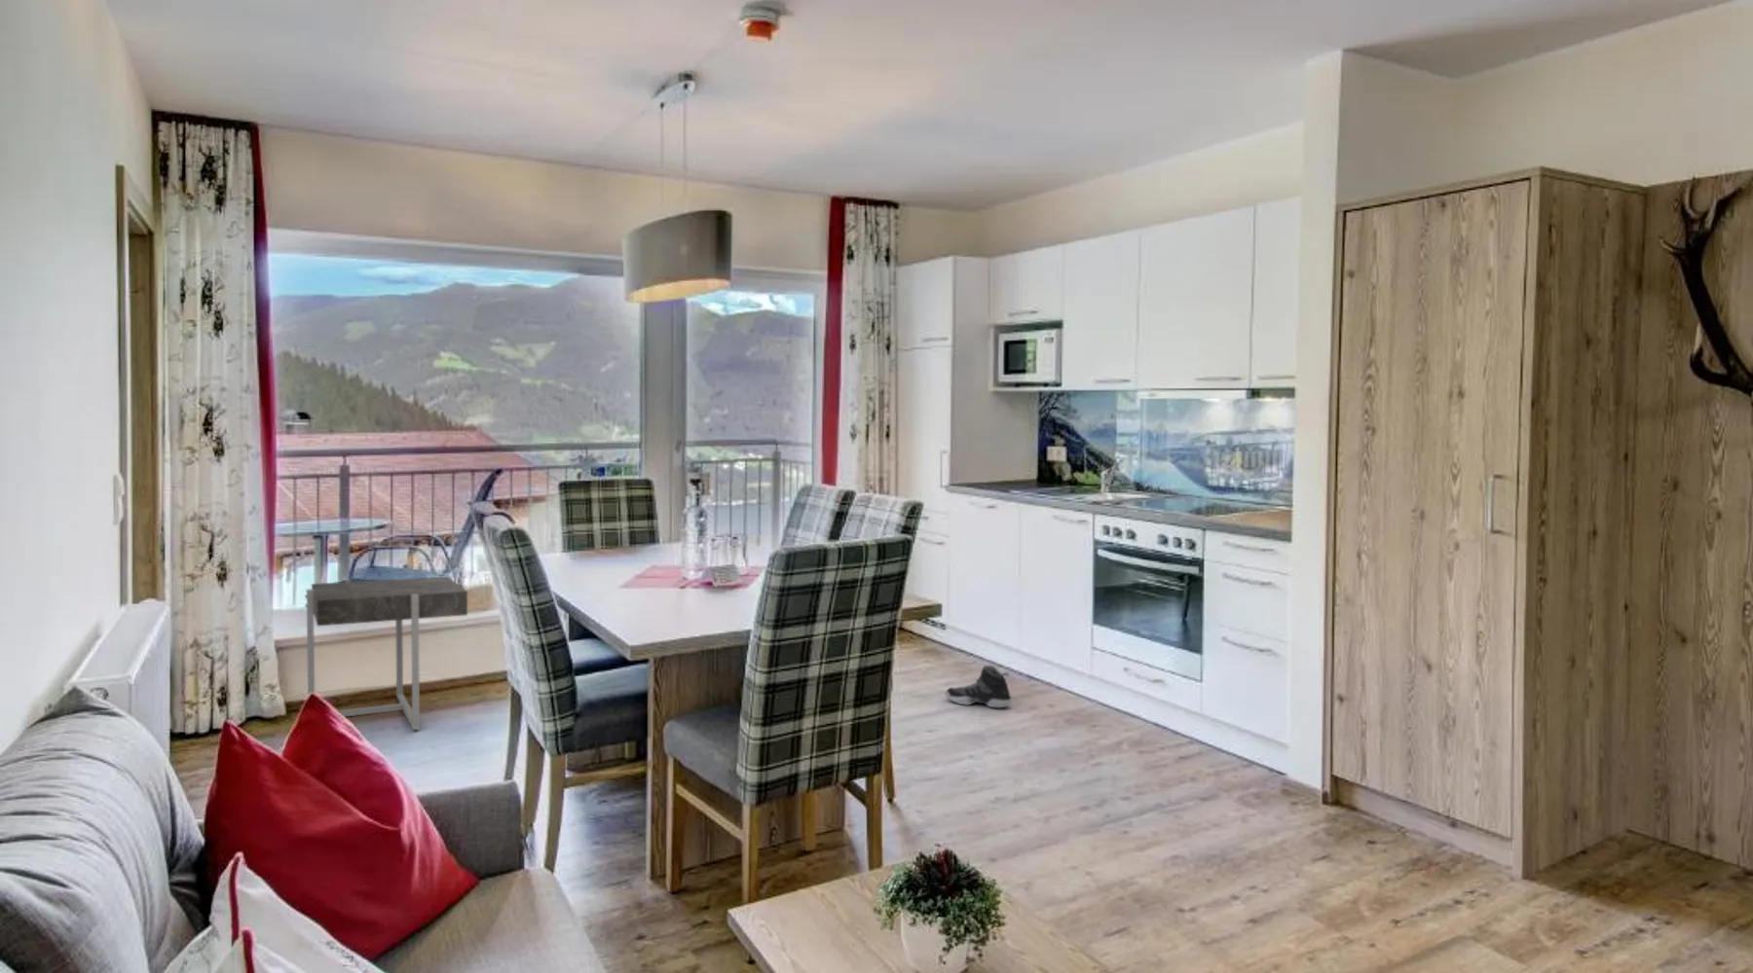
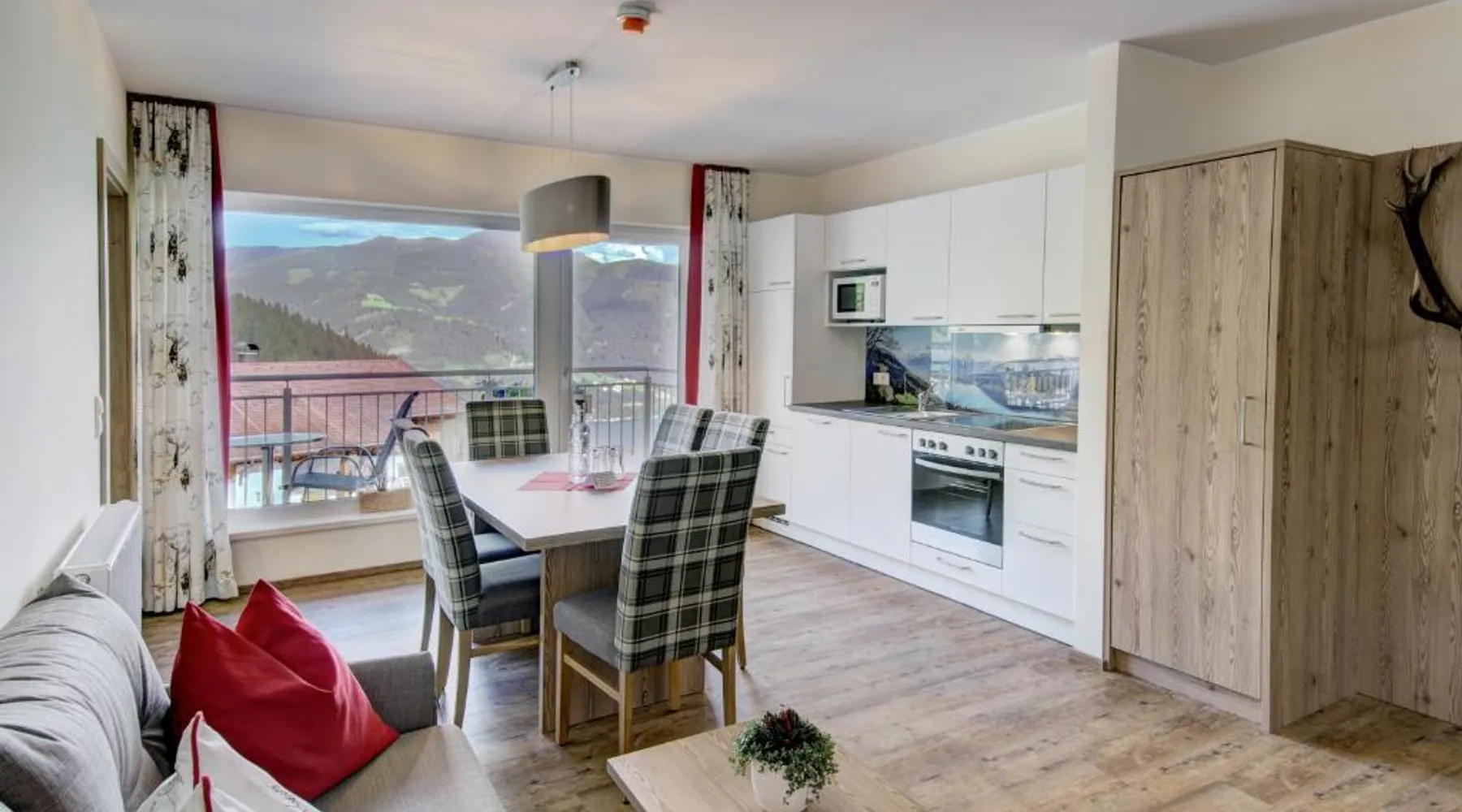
- sneaker (977, 684)
- side table (397, 651)
